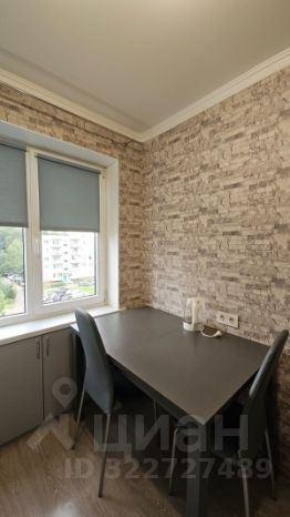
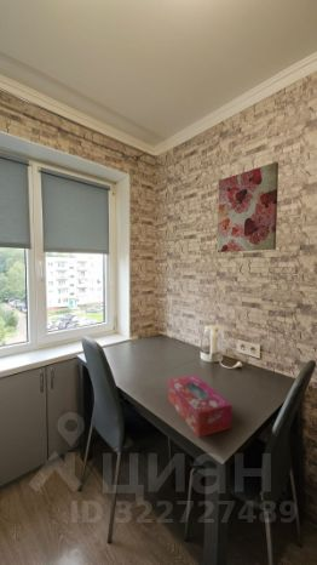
+ wall art (244, 211)
+ tissue box (196, 401)
